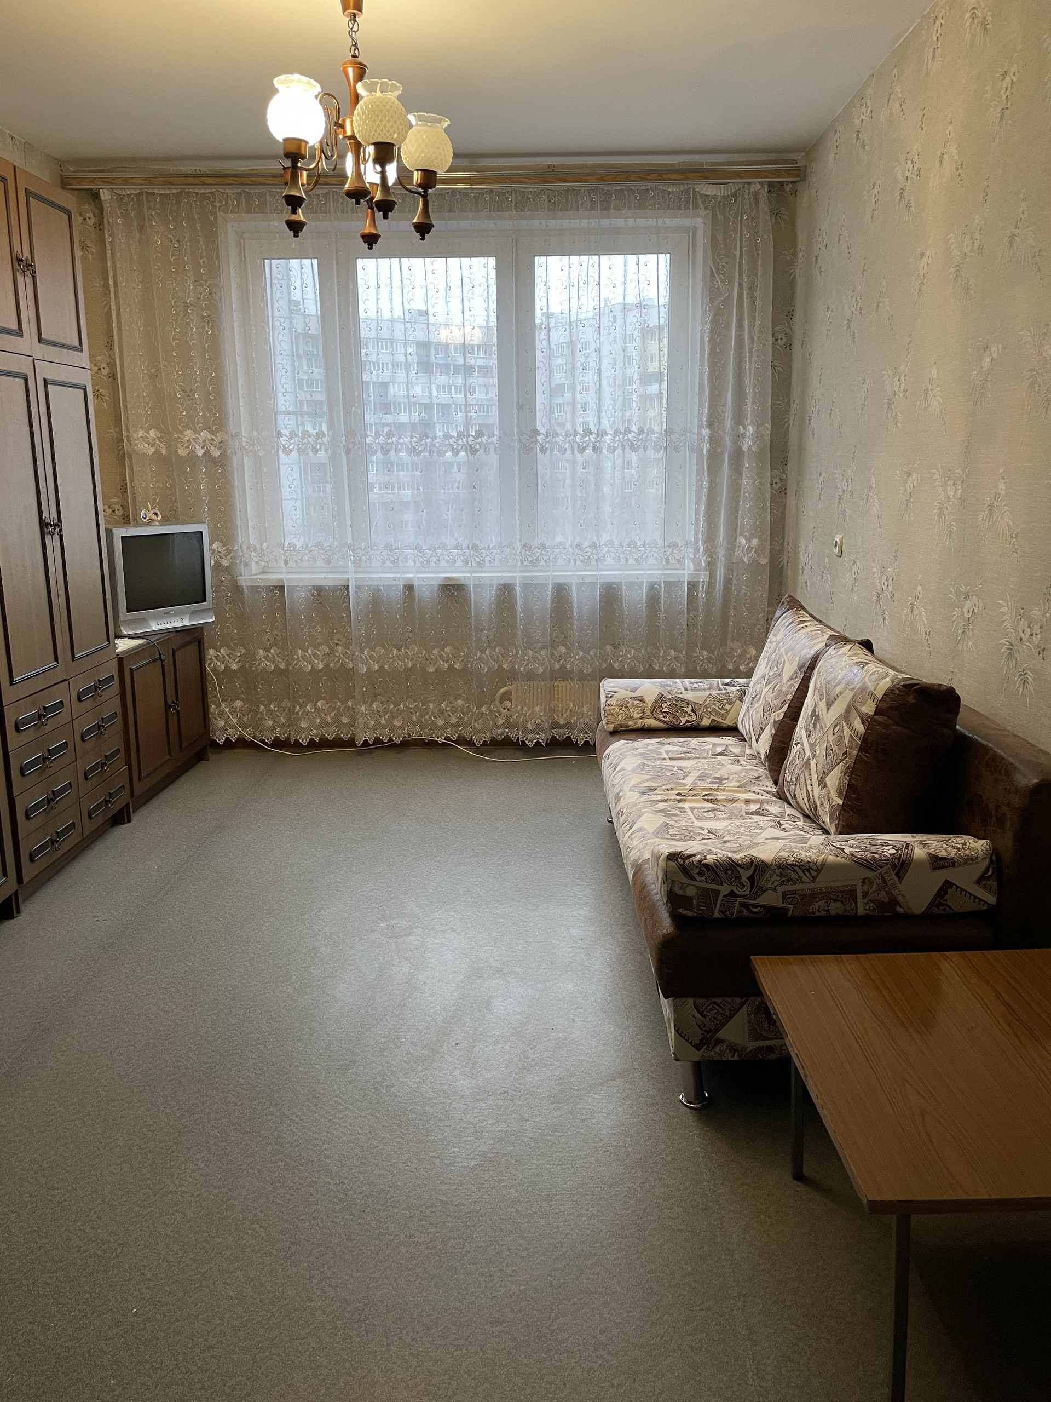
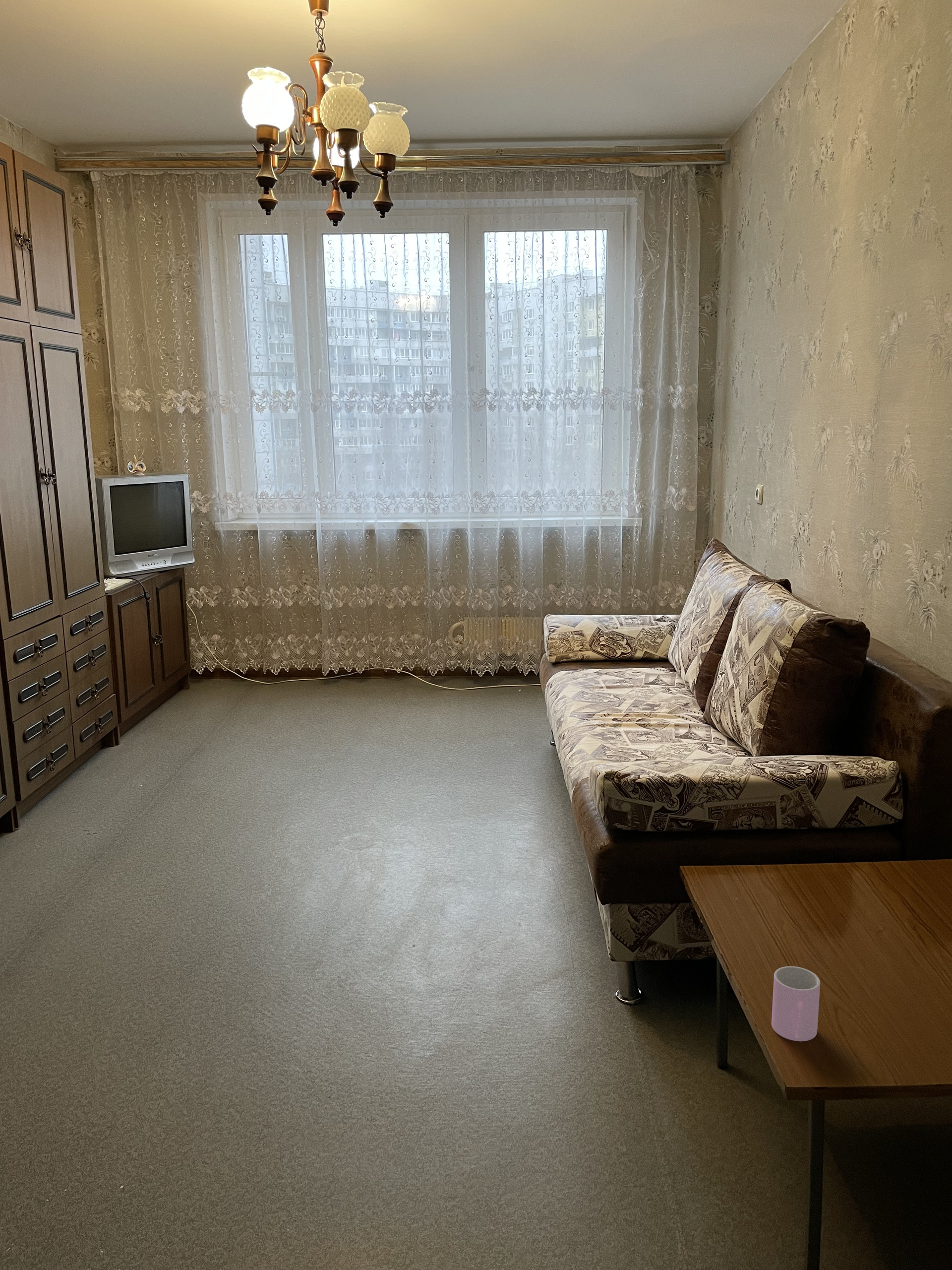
+ cup (797, 1010)
